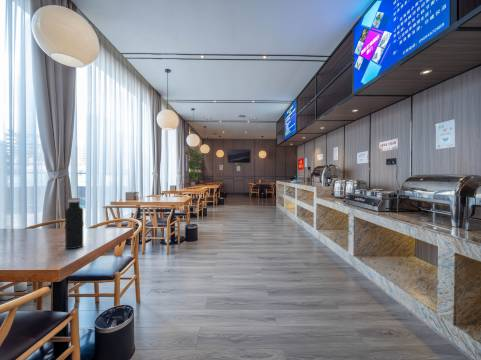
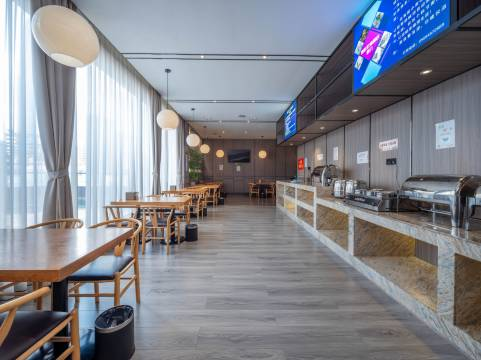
- water bottle (74, 222)
